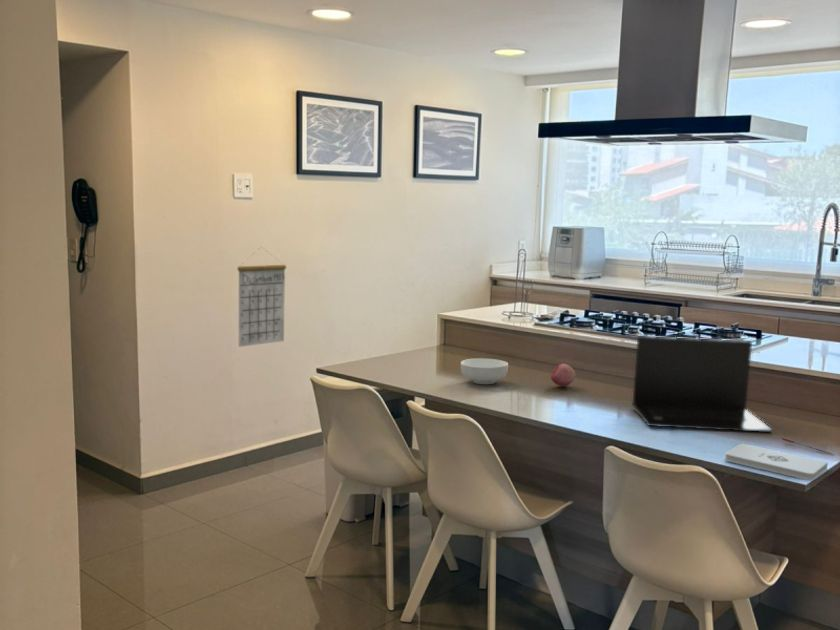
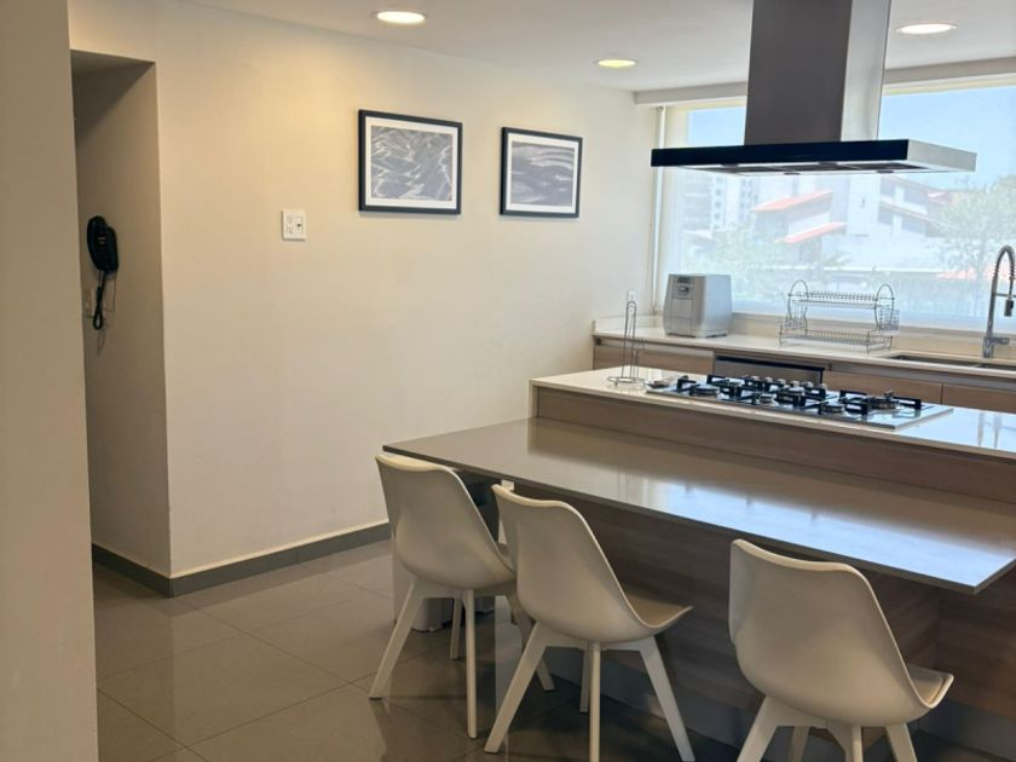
- cereal bowl (484, 372)
- fruit (563, 375)
- laptop (701, 382)
- pen (807, 446)
- notepad (774, 461)
- calendar (262, 295)
